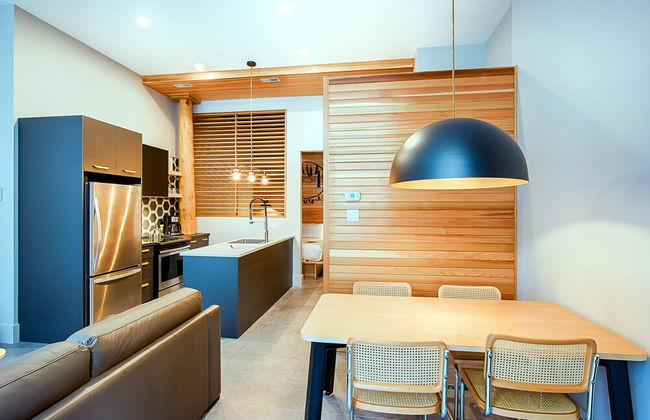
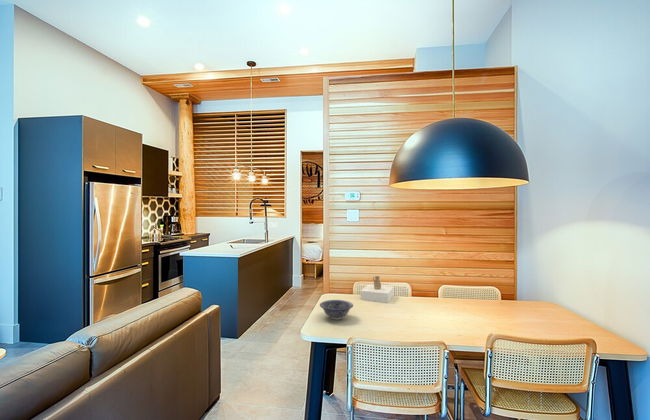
+ vase (377, 287)
+ bowl (336, 310)
